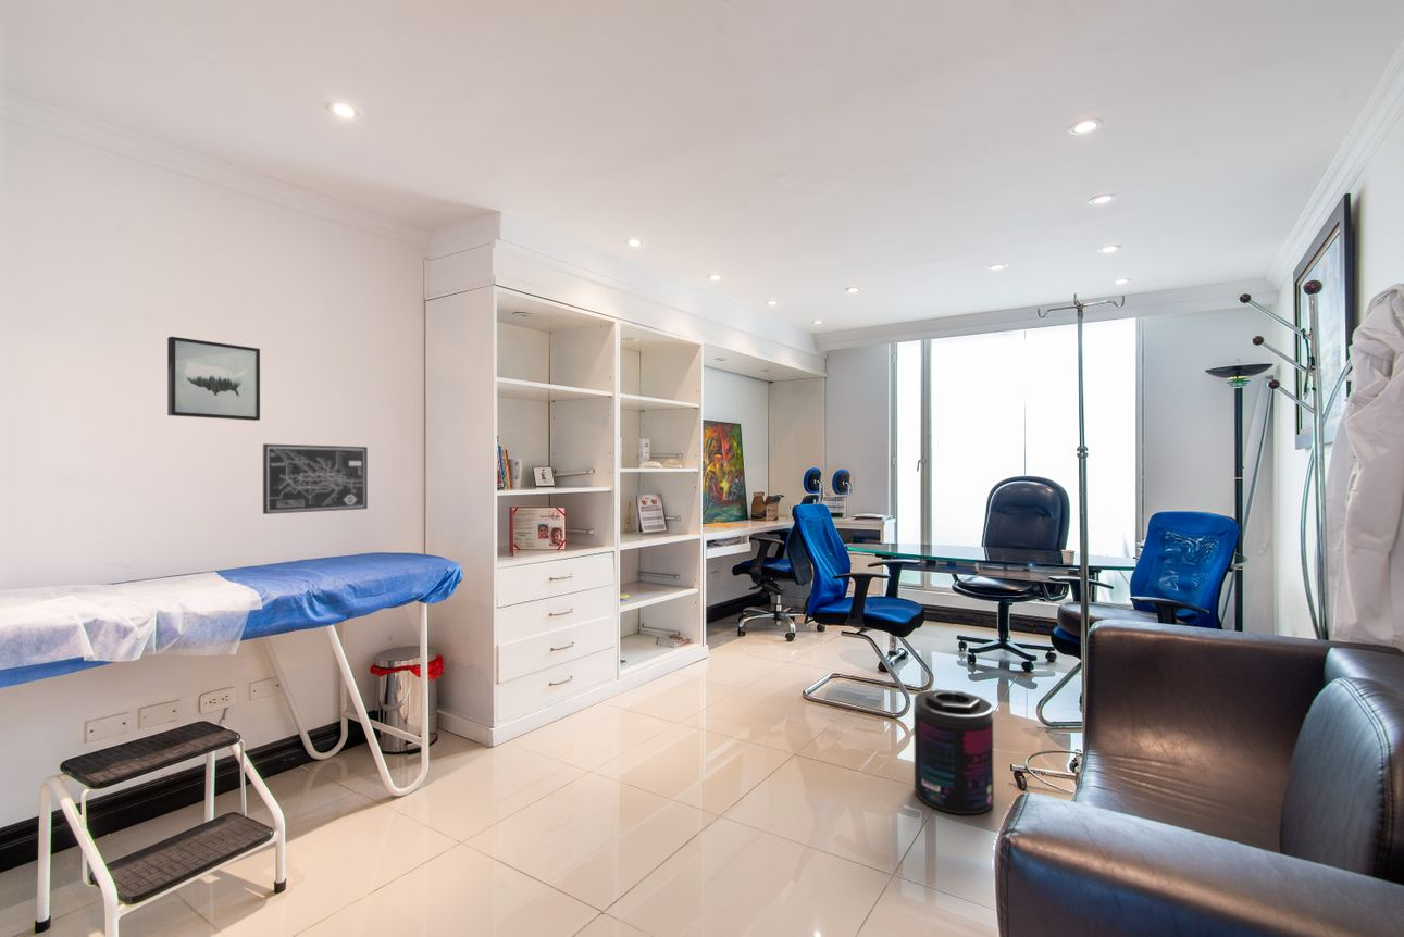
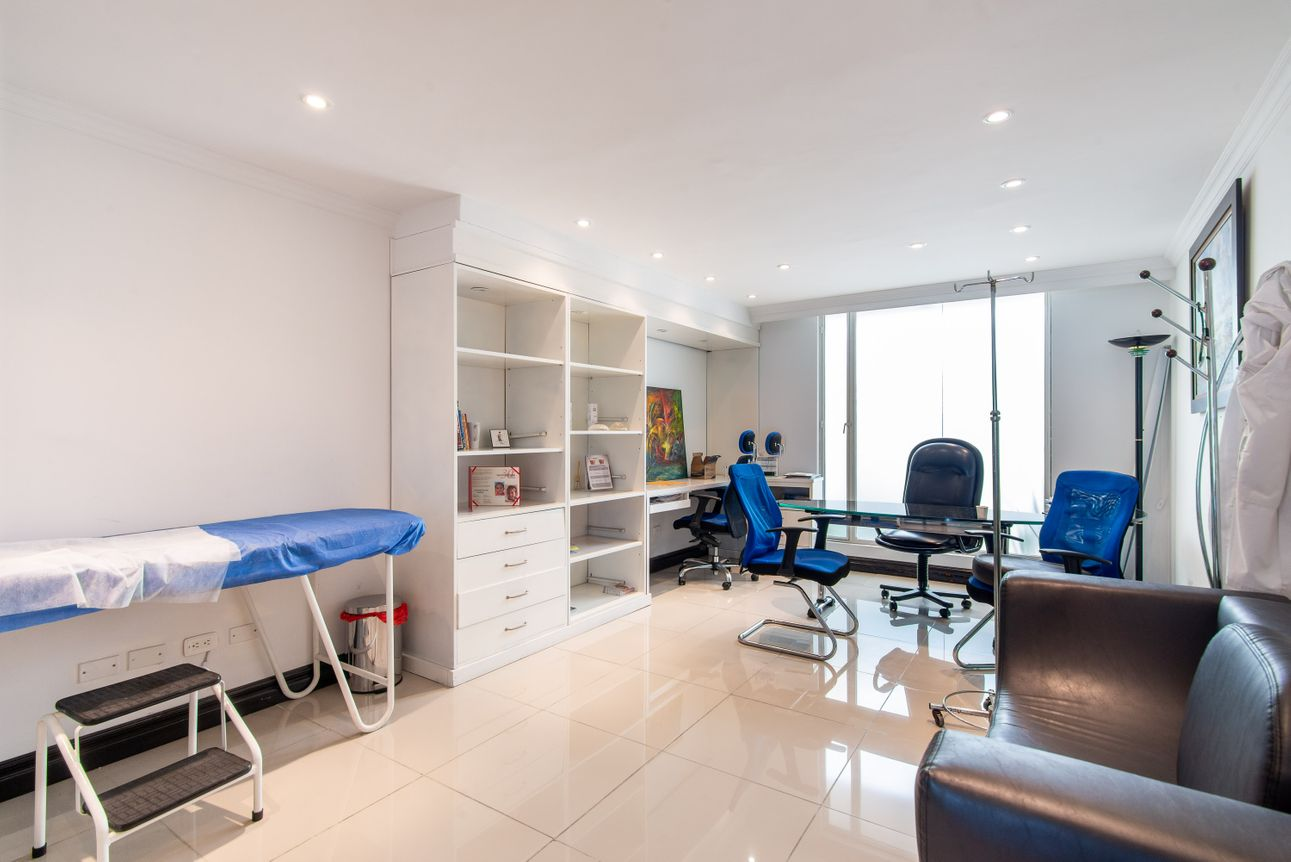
- wall art (215, 380)
- wall art (318, 478)
- supplement container (953, 747)
